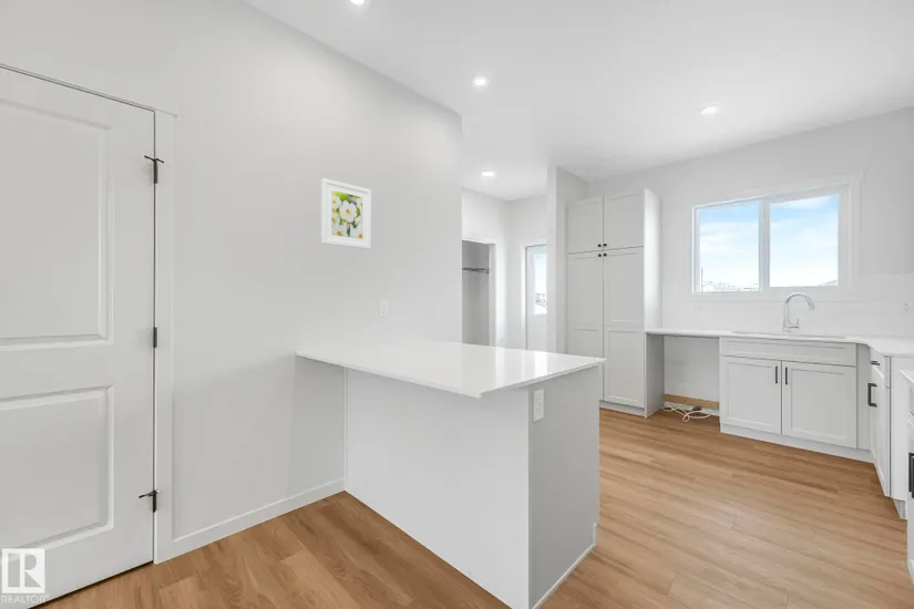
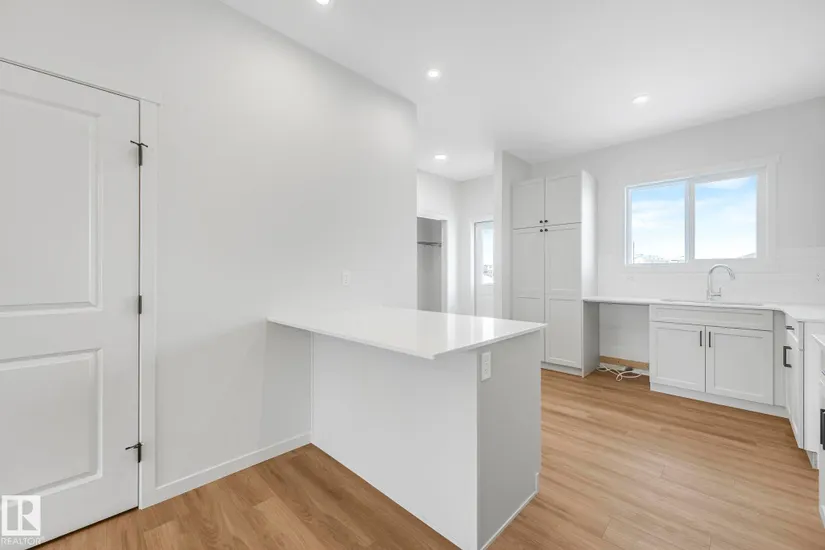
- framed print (347, 215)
